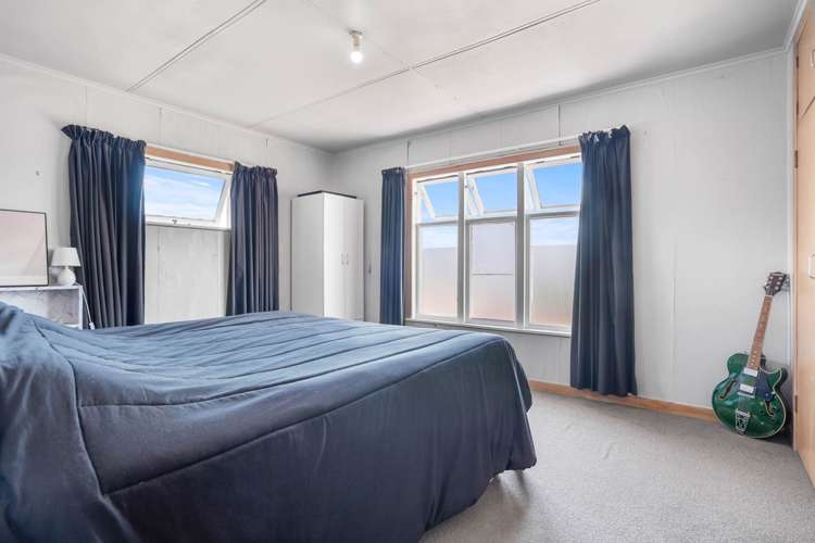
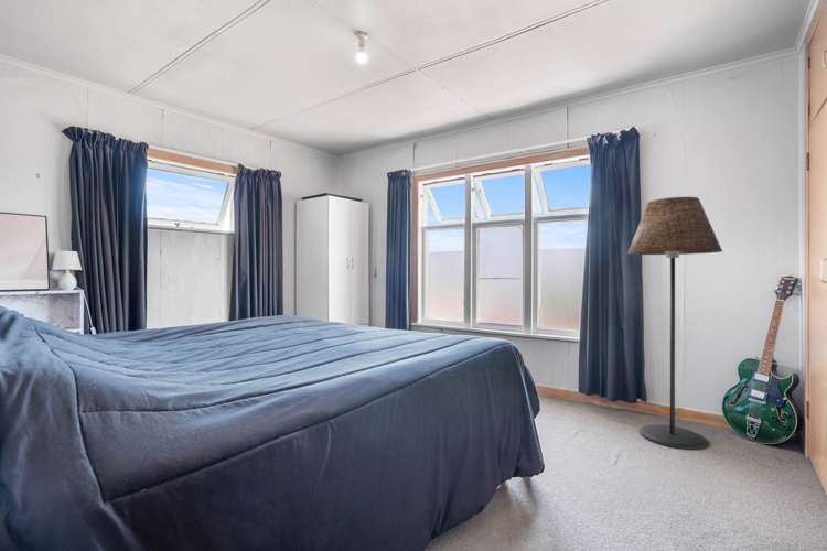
+ floor lamp (672, 318)
